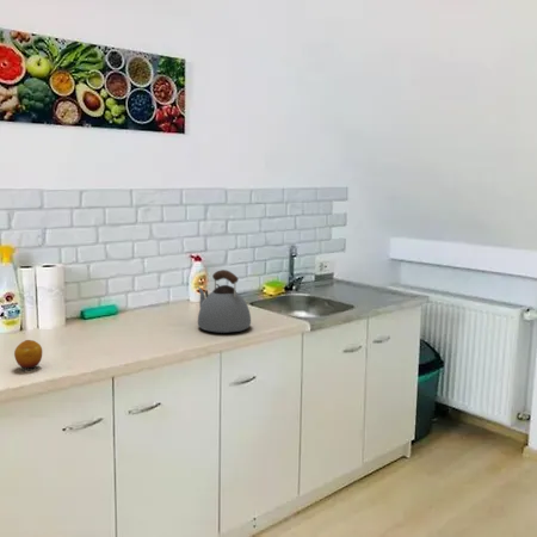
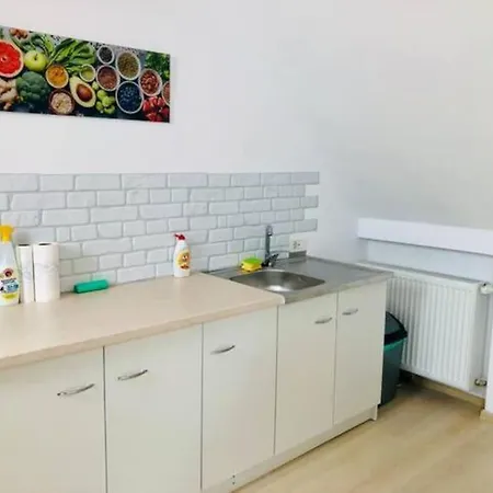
- fruit (29, 353)
- kettle (218, 297)
